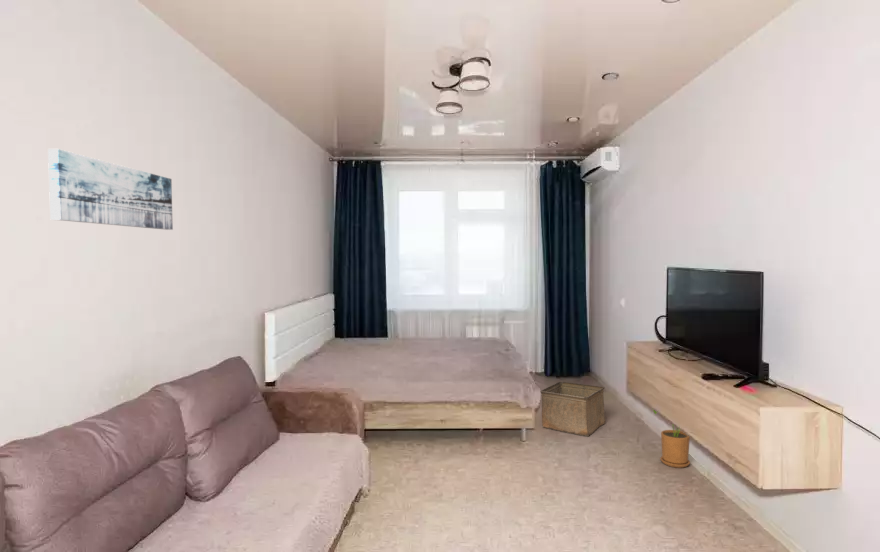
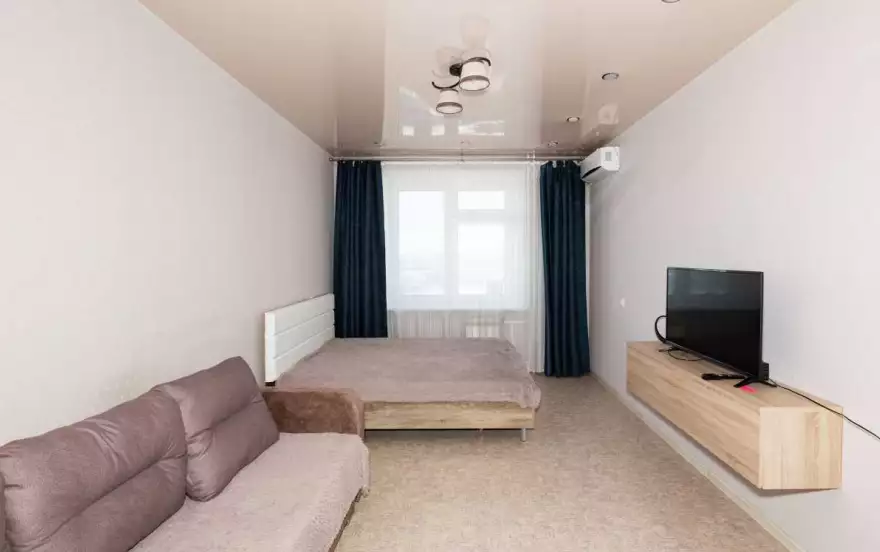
- wall art (120, 195)
- storage bin (573, 407)
- house plant (673, 426)
